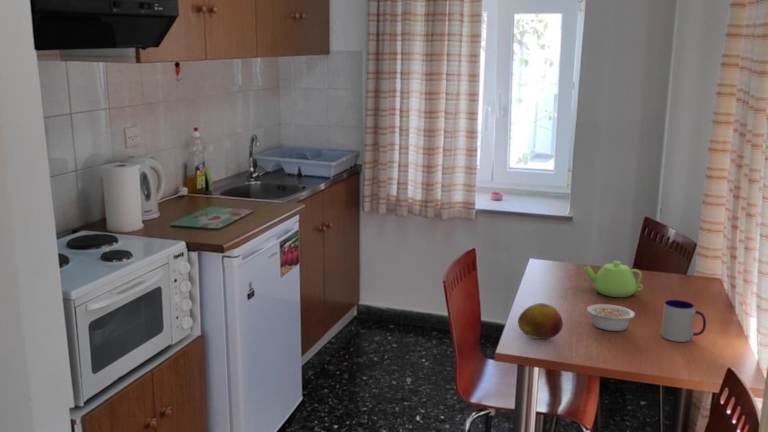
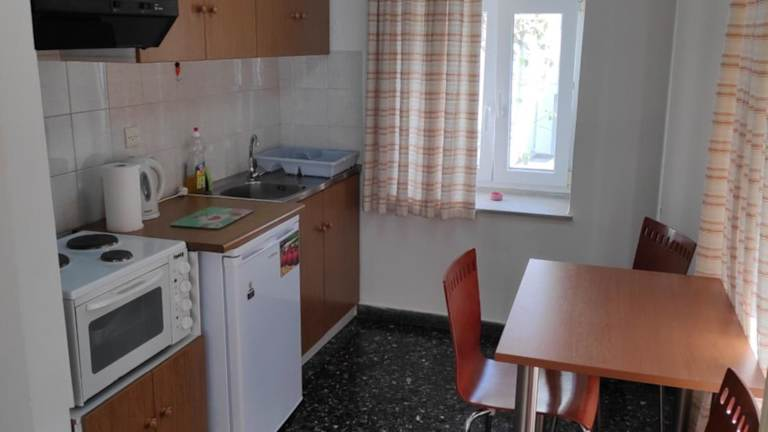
- teapot (612, 276)
- legume (612, 317)
- fruit (540, 320)
- mug (684, 321)
